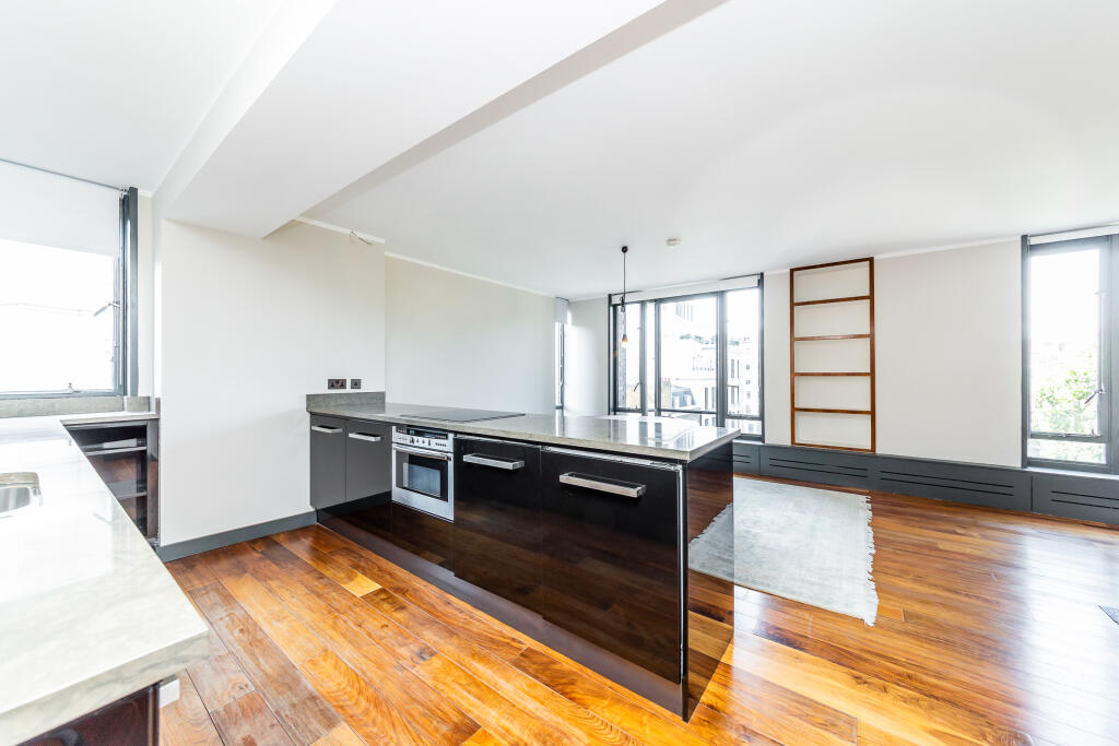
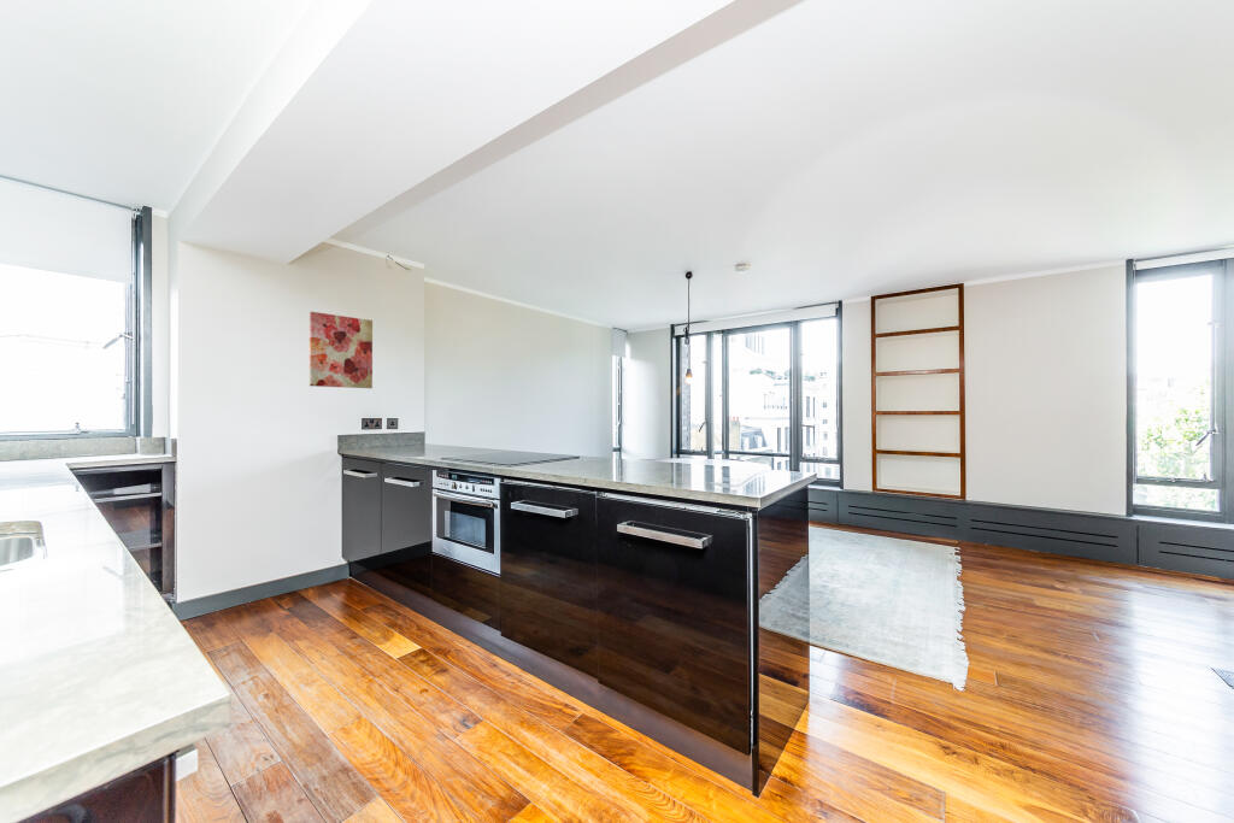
+ wall art (342, 351)
